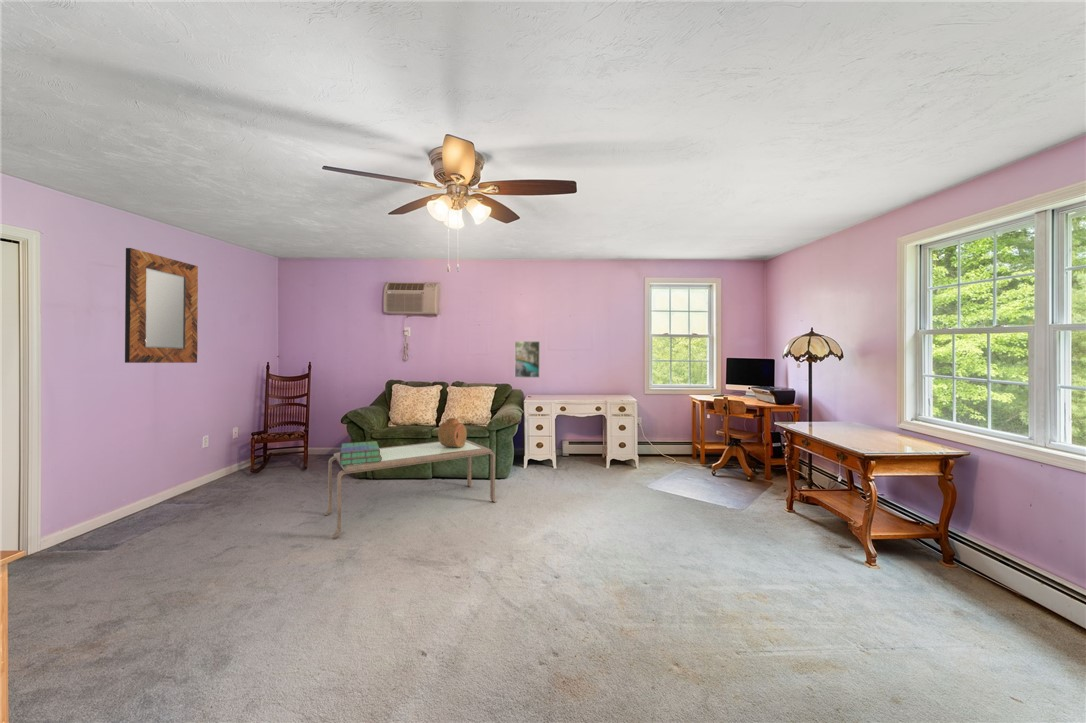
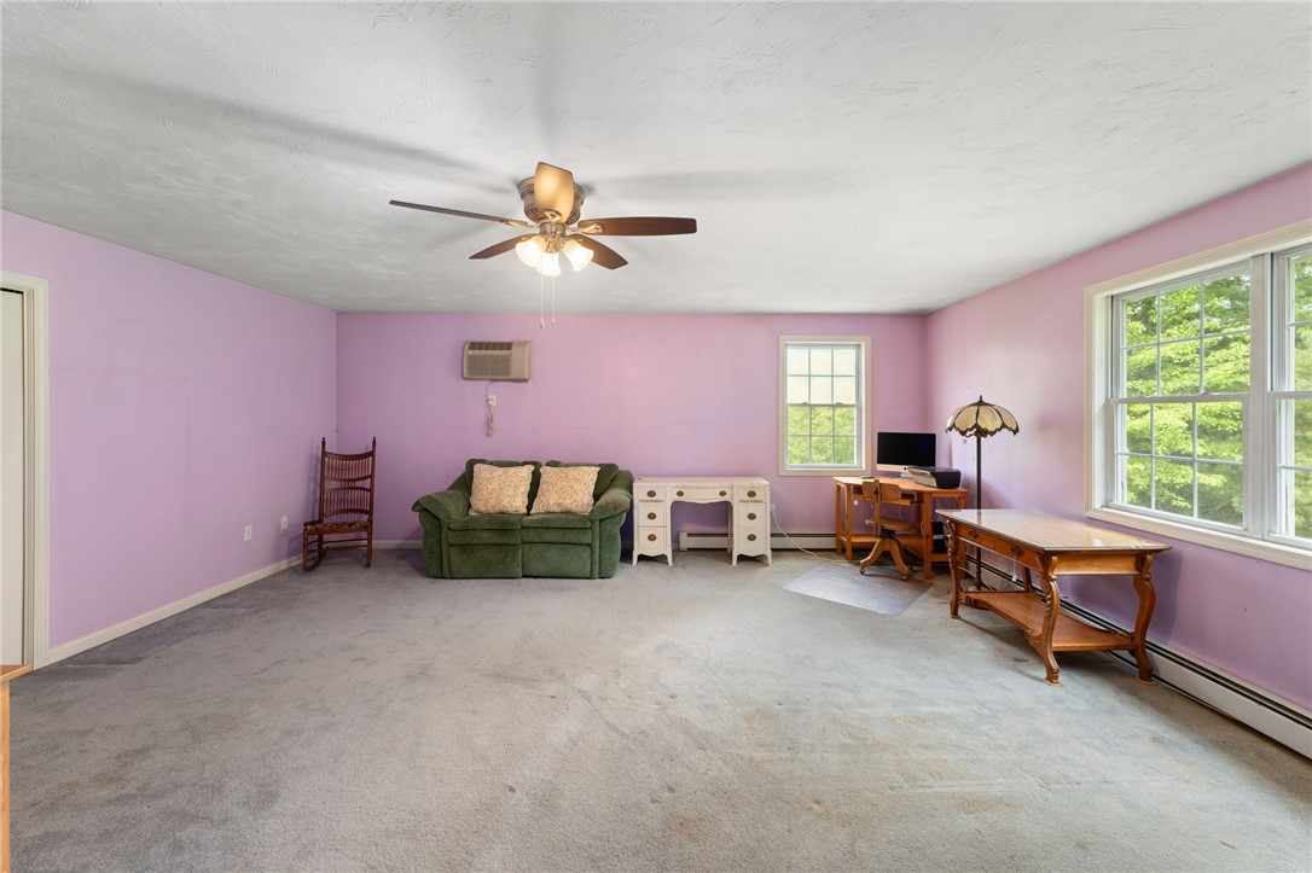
- stack of books (360, 451)
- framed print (527, 359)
- coffee table (413, 464)
- home mirror (164, 310)
- vase (451, 432)
